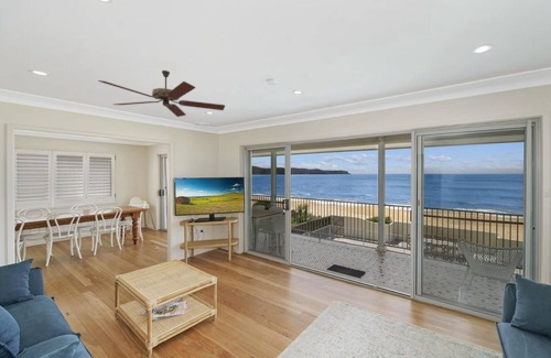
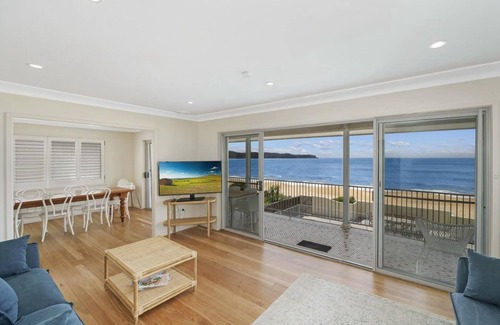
- ceiling fan (170, 89)
